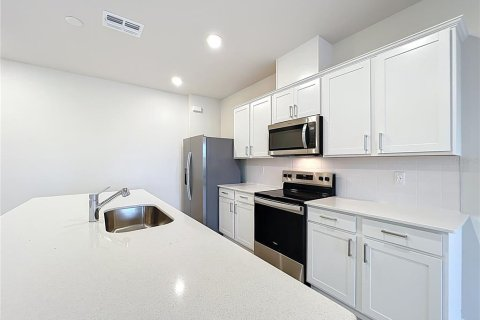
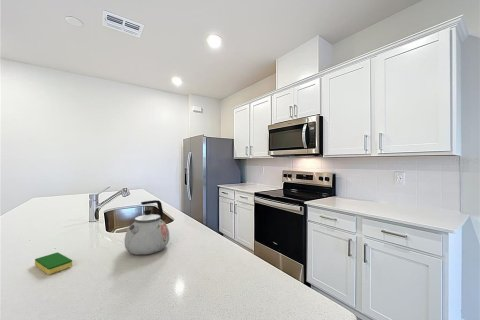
+ dish sponge (53, 262)
+ kettle (147, 225)
